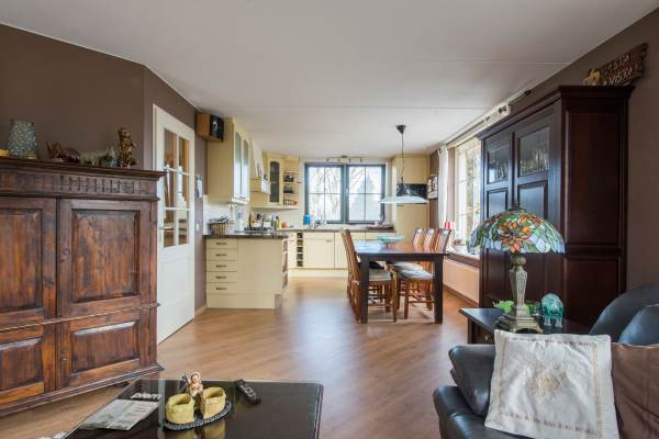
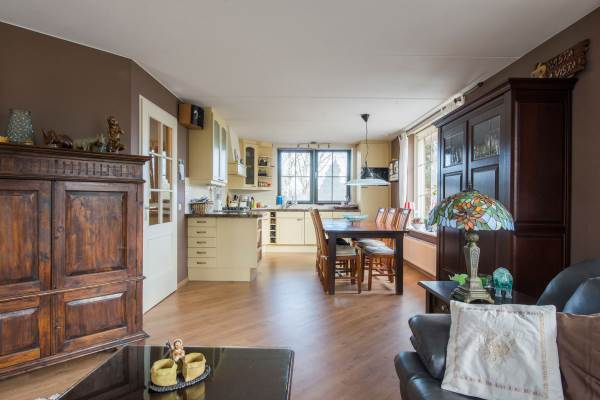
- remote control (246, 390)
- magazine (129, 408)
